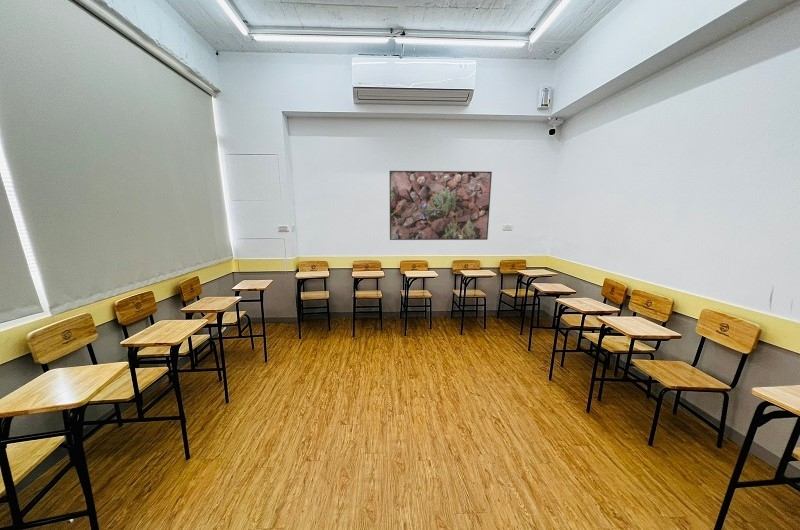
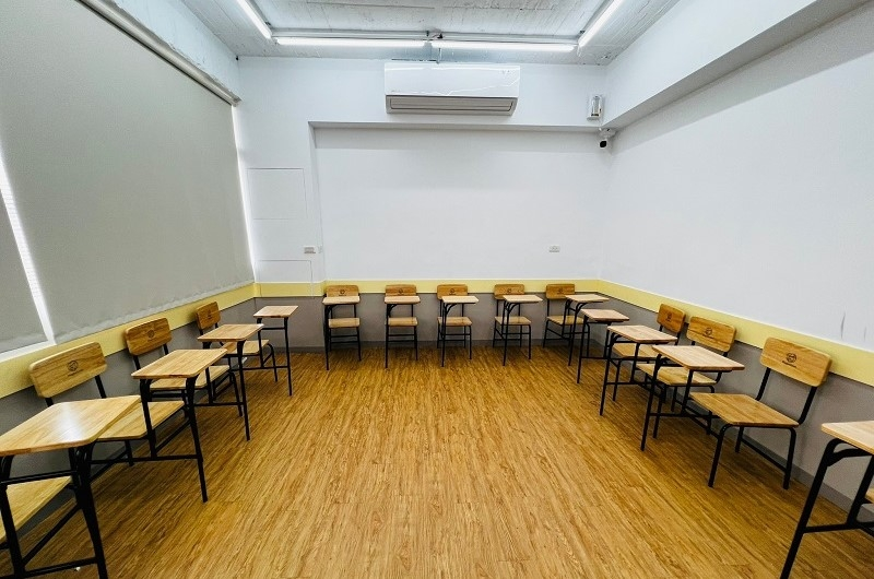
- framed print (439, 206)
